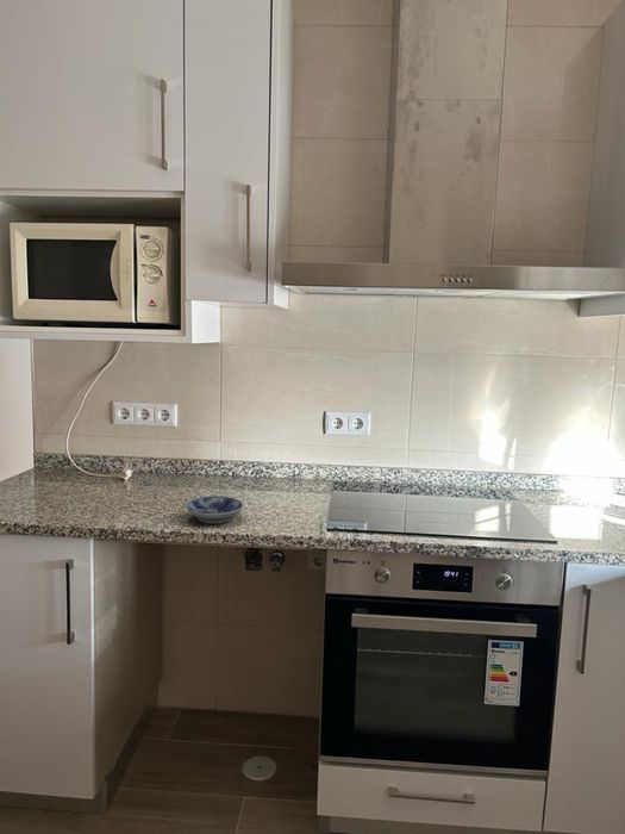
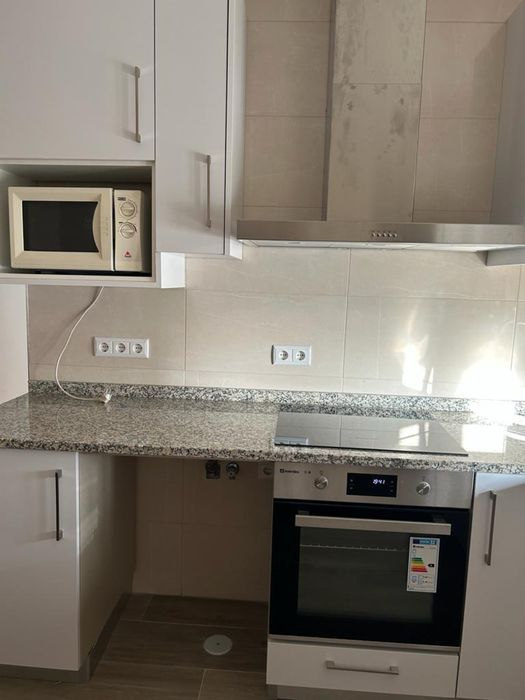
- bowl (214, 511)
